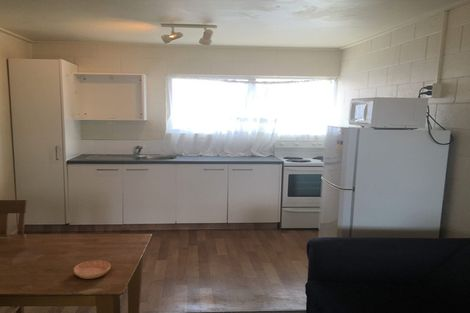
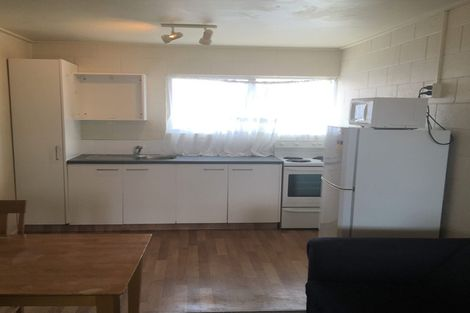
- saucer (92, 269)
